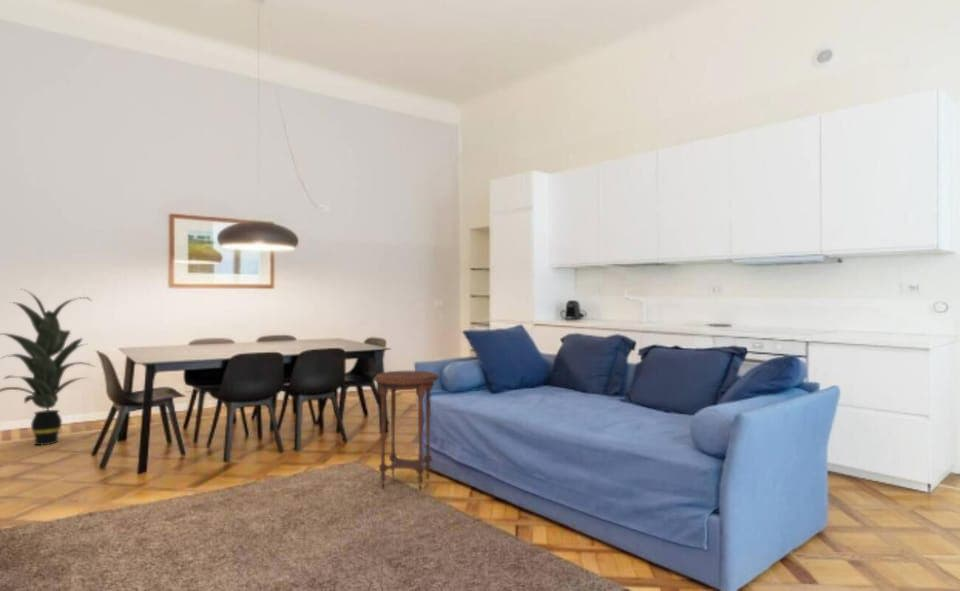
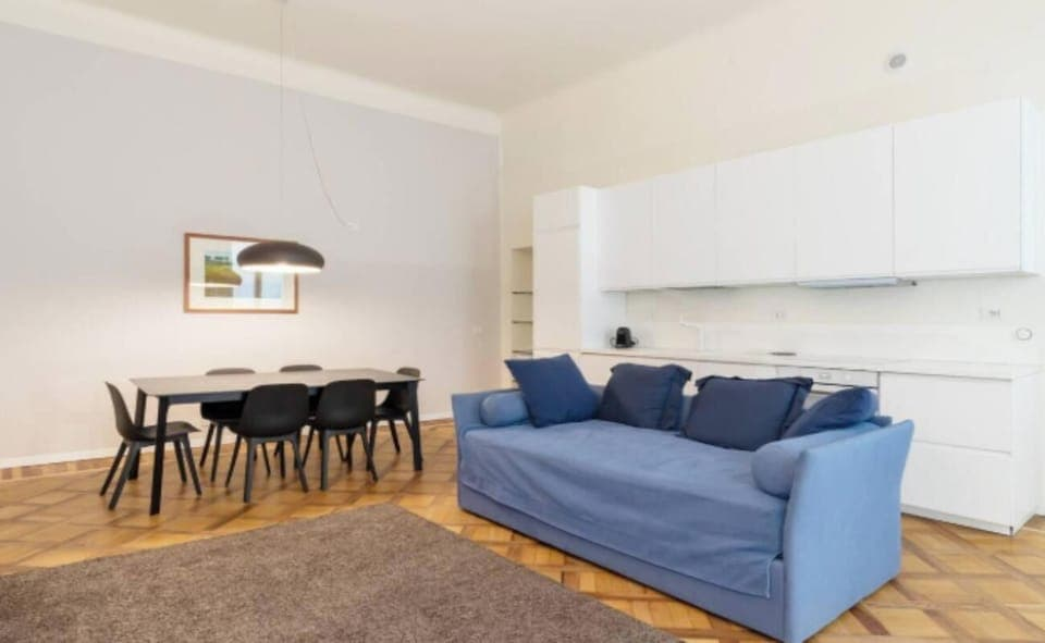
- side table (394, 428)
- indoor plant (40, 366)
